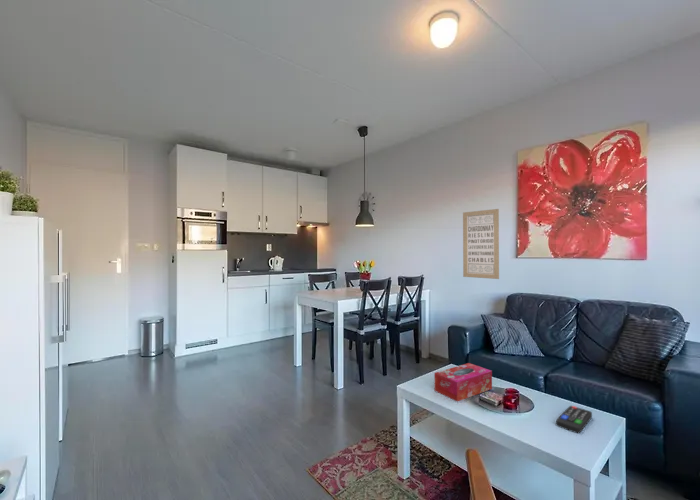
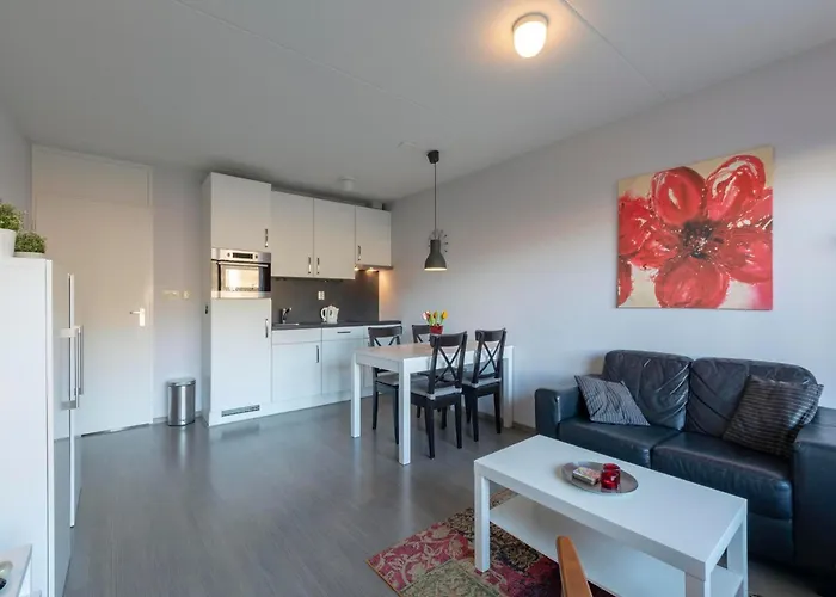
- remote control (574, 418)
- wall art (480, 244)
- tissue box (463, 380)
